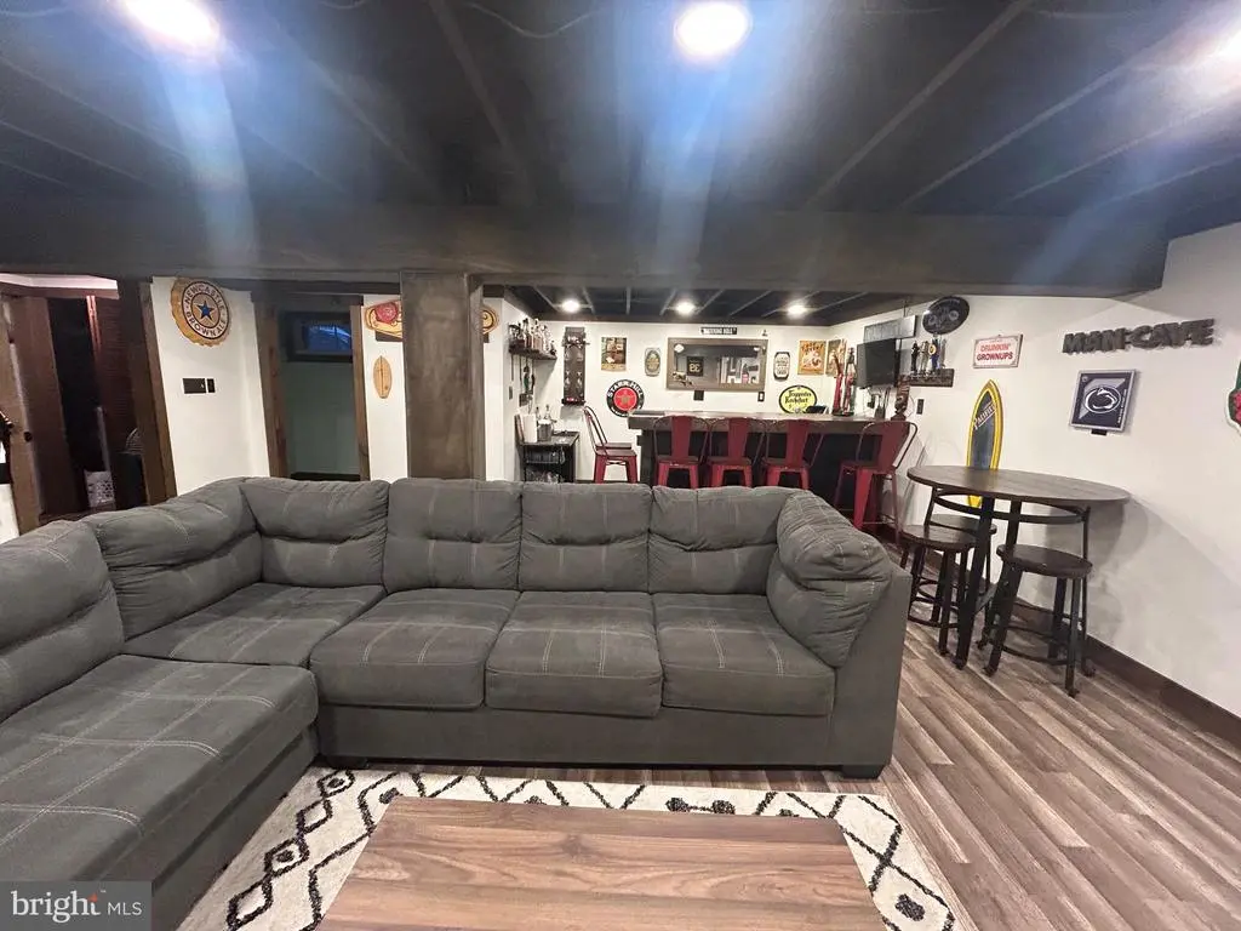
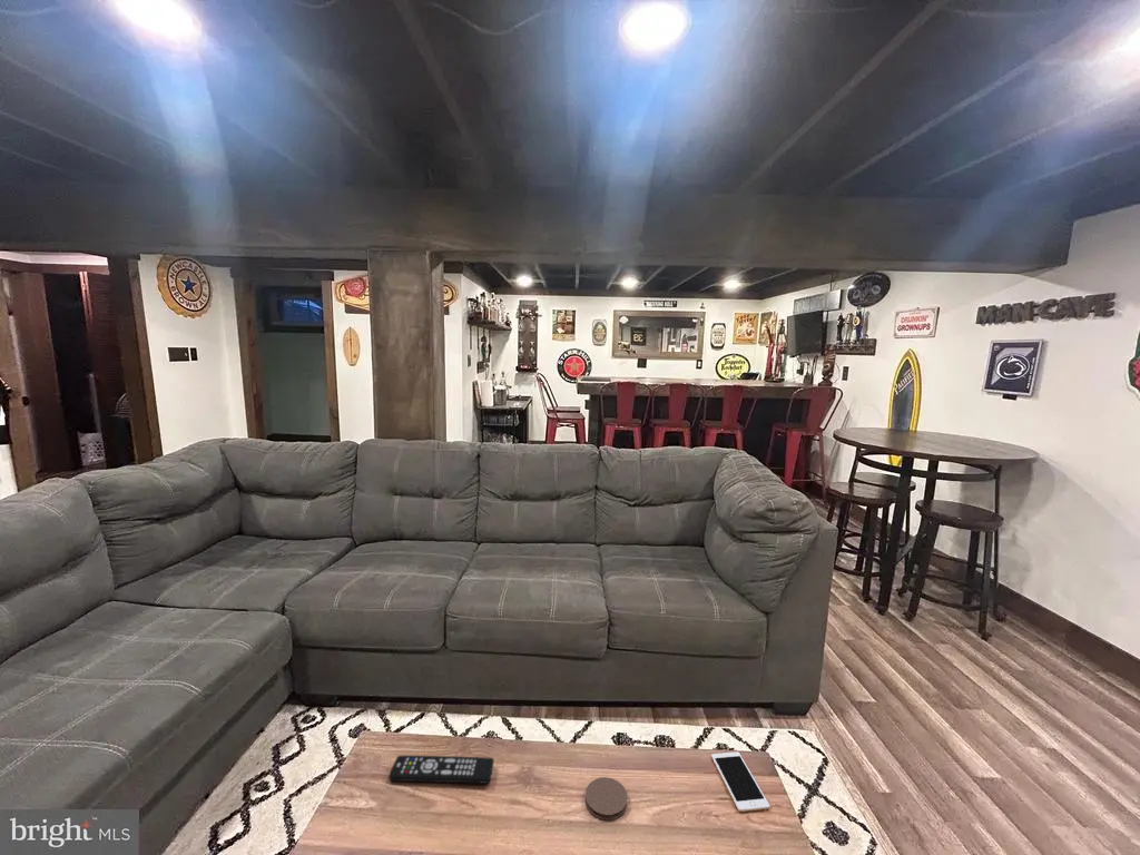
+ cell phone (738, 779)
+ remote control (442, 769)
+ coaster (606, 797)
